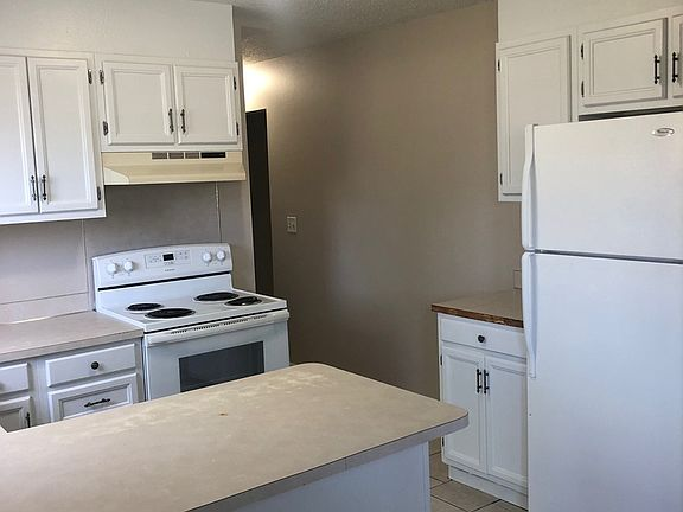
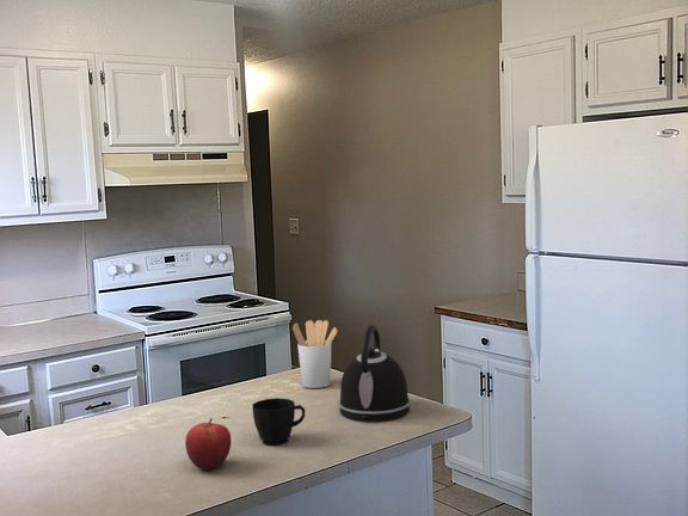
+ fruit (208, 443)
+ cup (276, 422)
+ kettle (373, 368)
+ utensil holder (315, 351)
